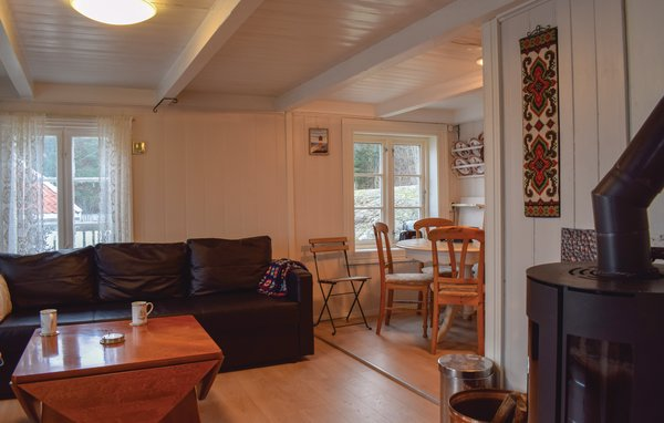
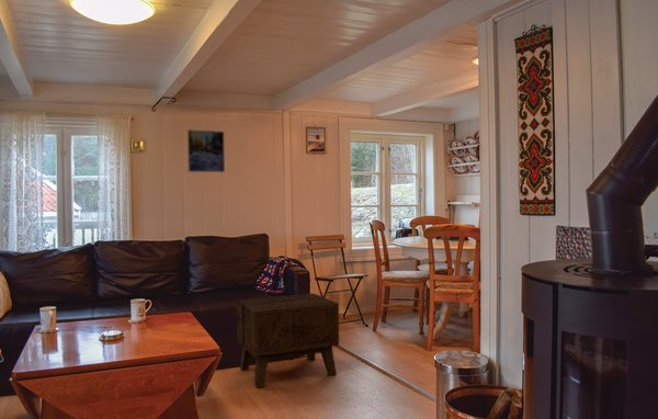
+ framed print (206, 150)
+ side table (287, 337)
